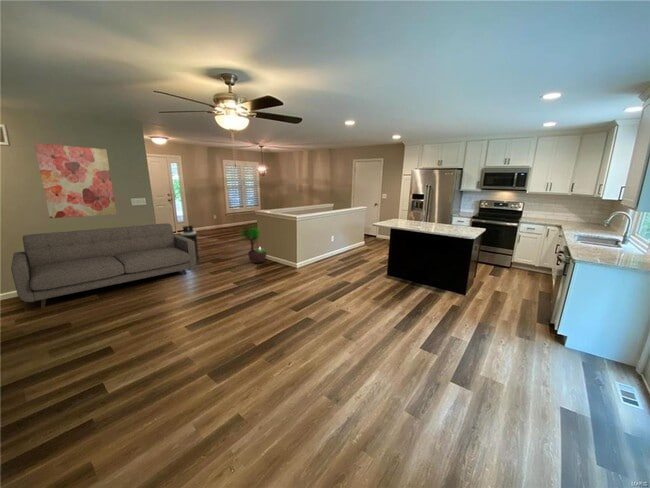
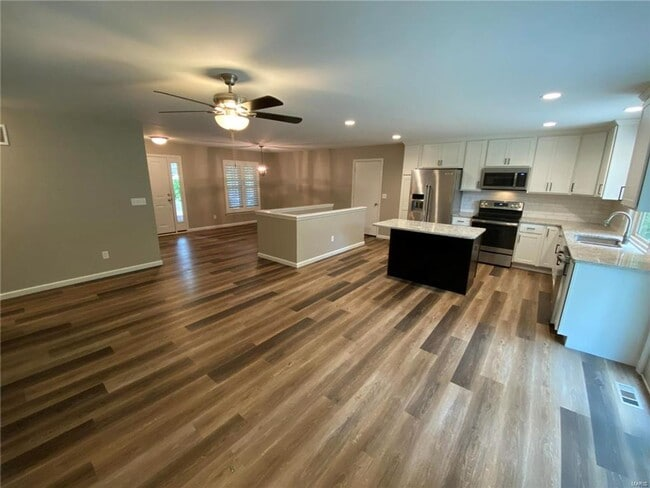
- potted tree (253, 242)
- wall art (79, 182)
- trash can (190, 239)
- sofa (116, 257)
